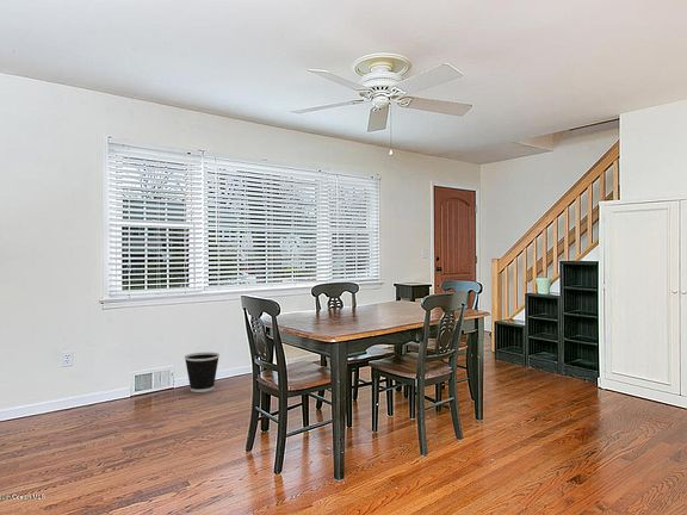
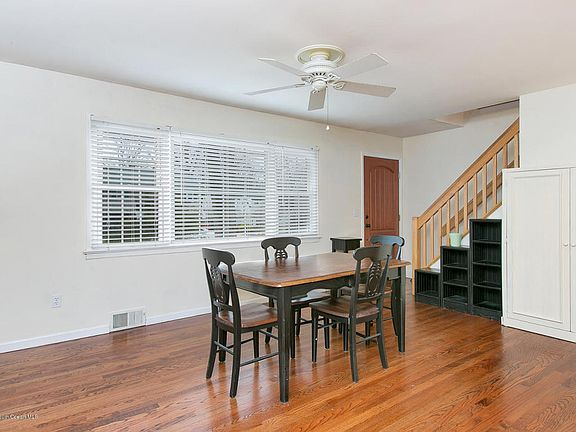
- wastebasket (202, 372)
